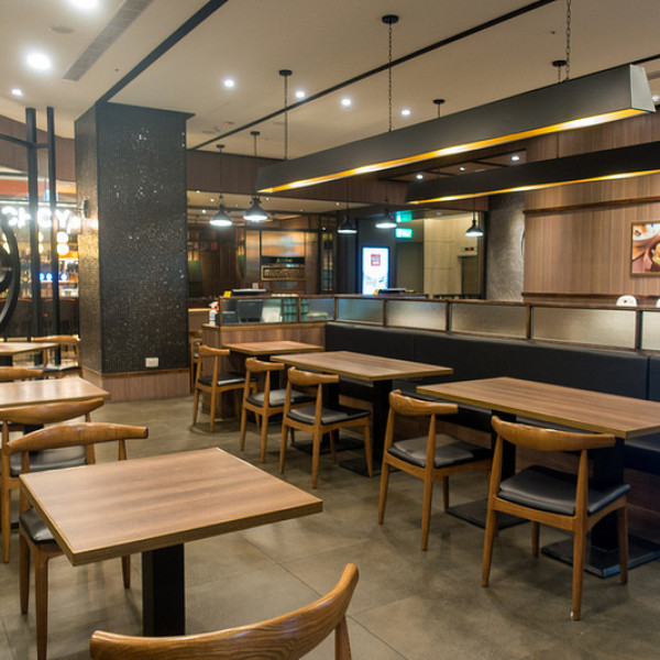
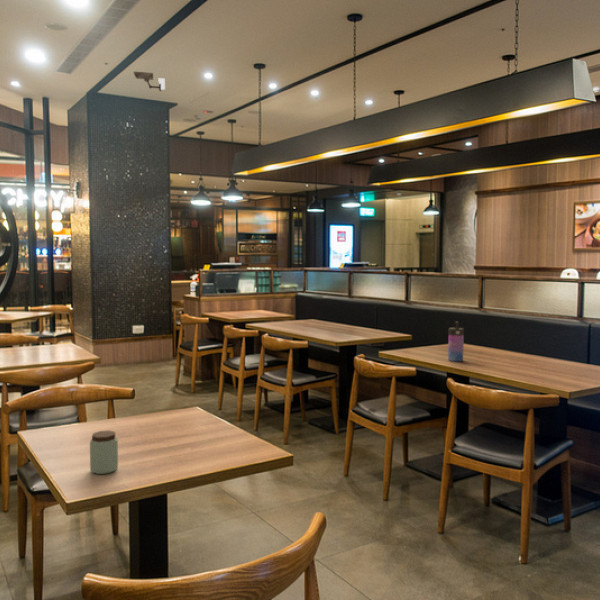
+ water bottle (456, 340)
+ security camera (149, 84)
+ peanut butter (104, 451)
